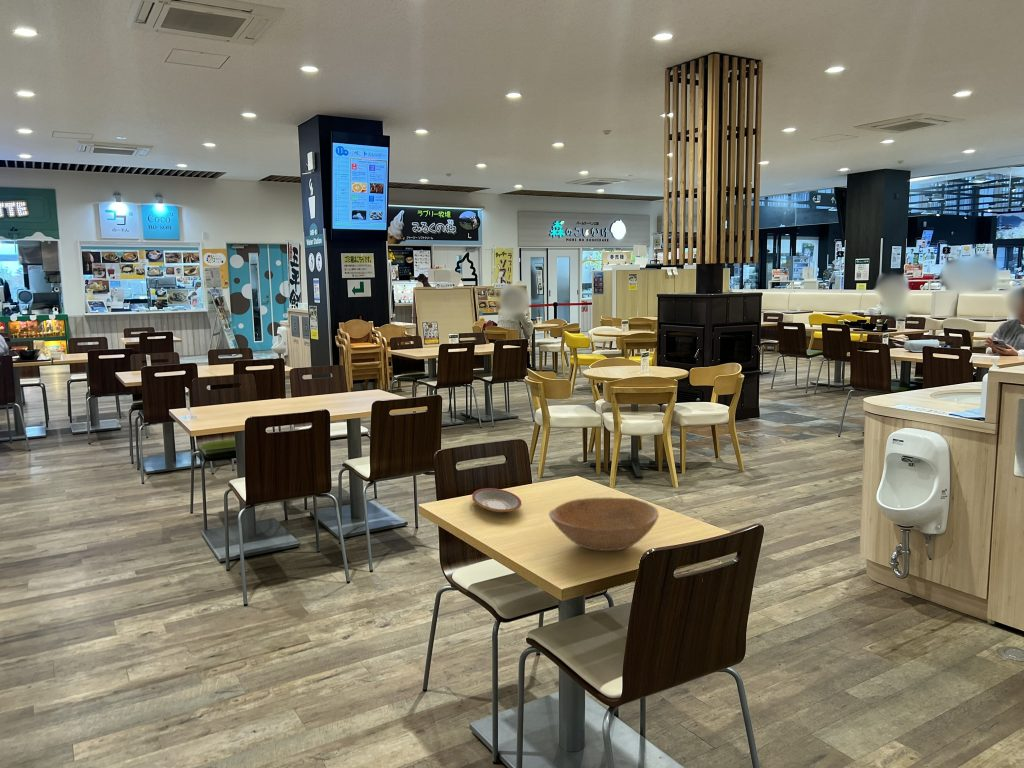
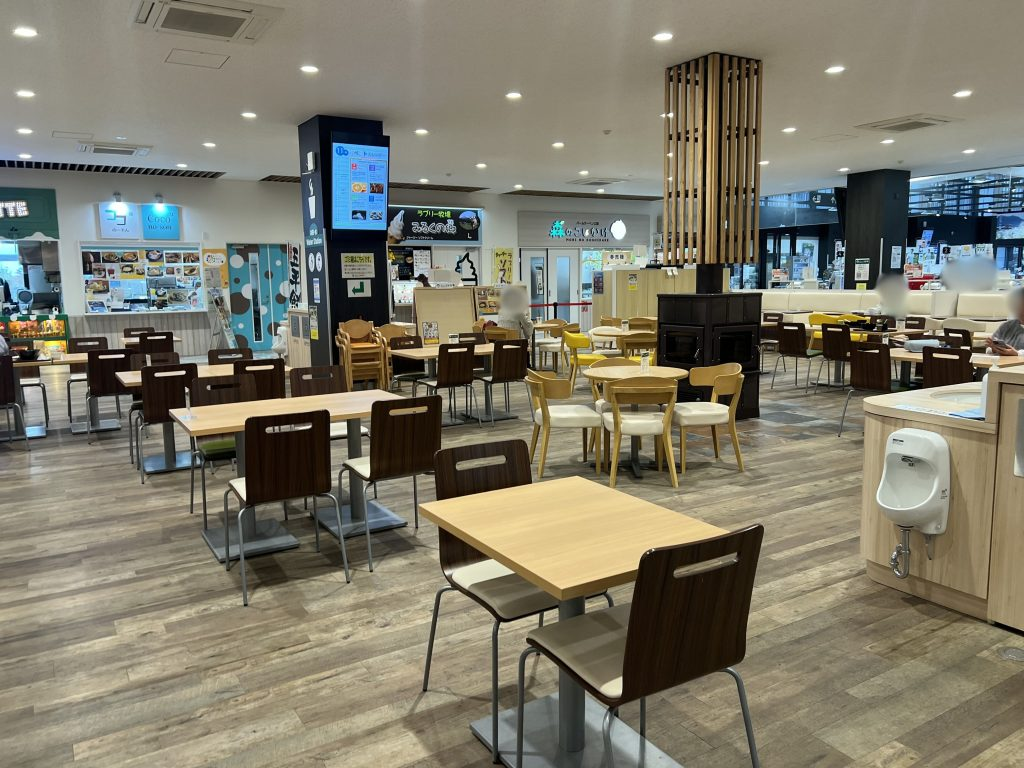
- bowl (603, 527)
- plate (496, 502)
